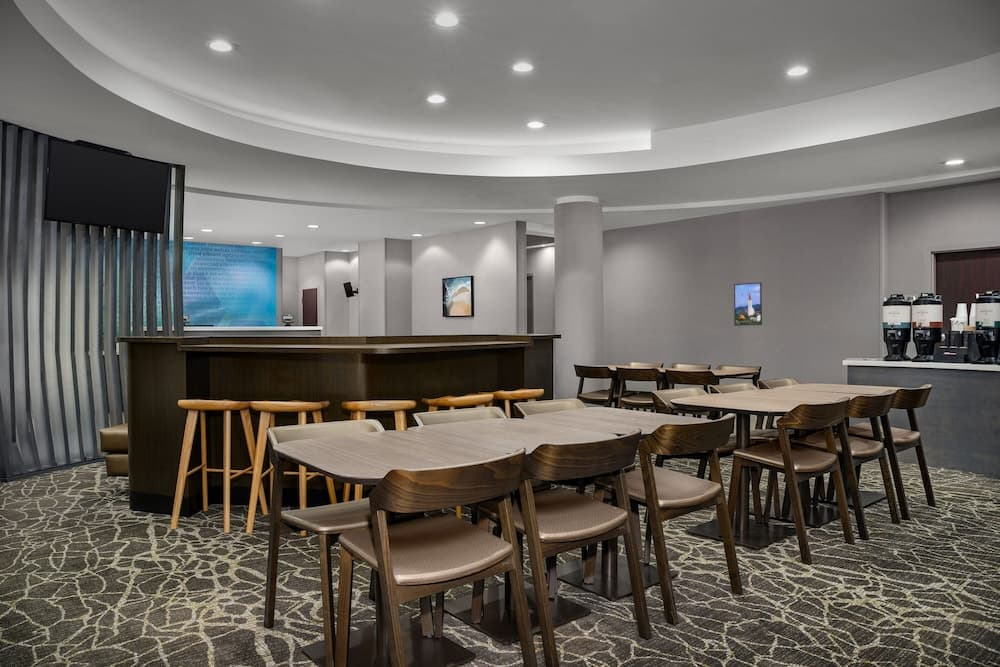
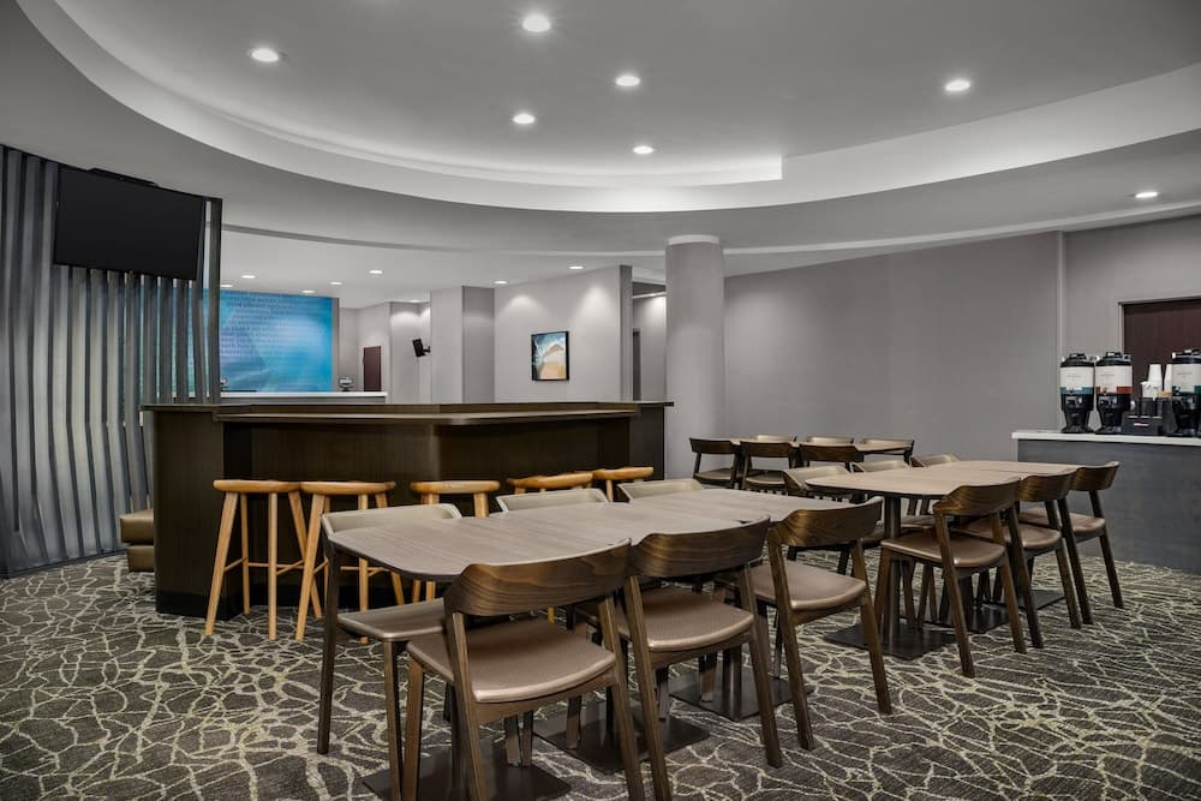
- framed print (747, 304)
